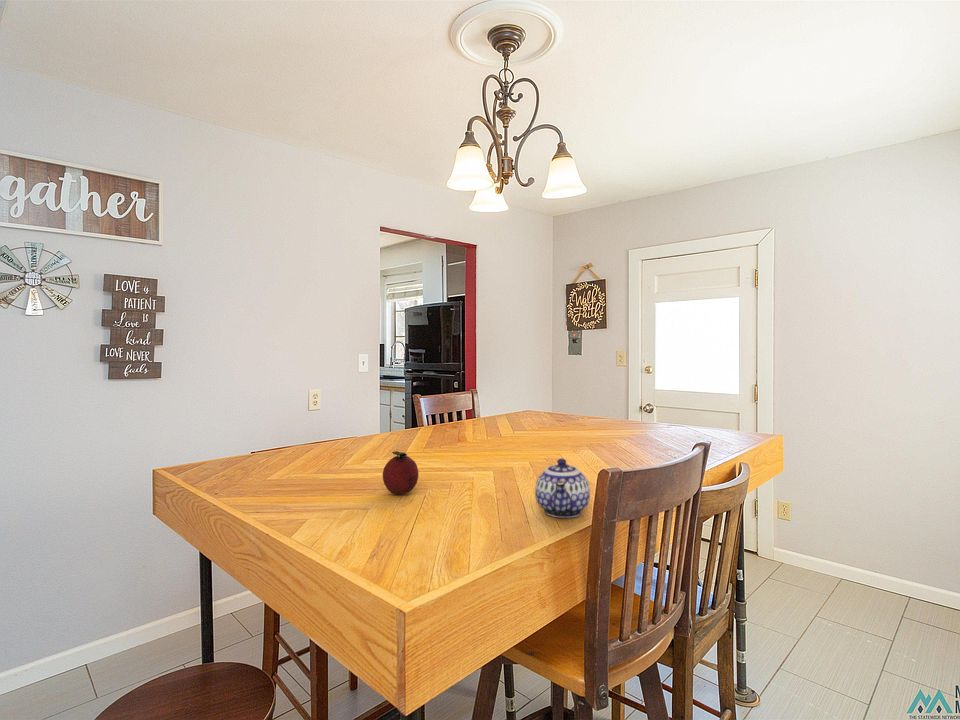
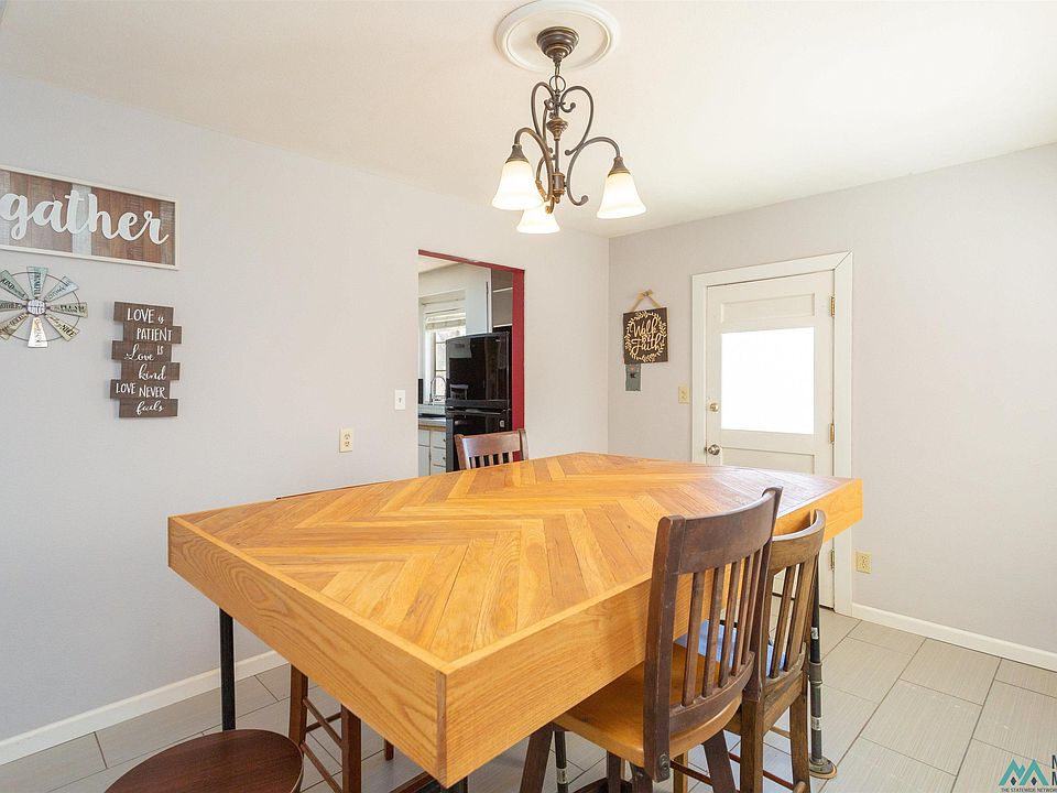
- teapot (562, 485)
- fruit (400, 471)
